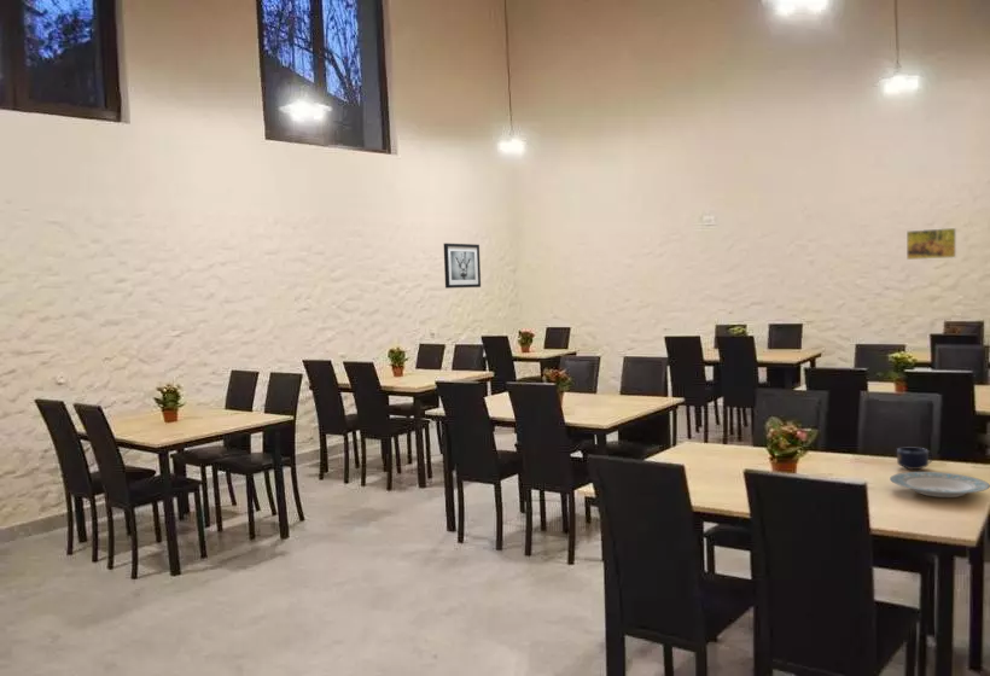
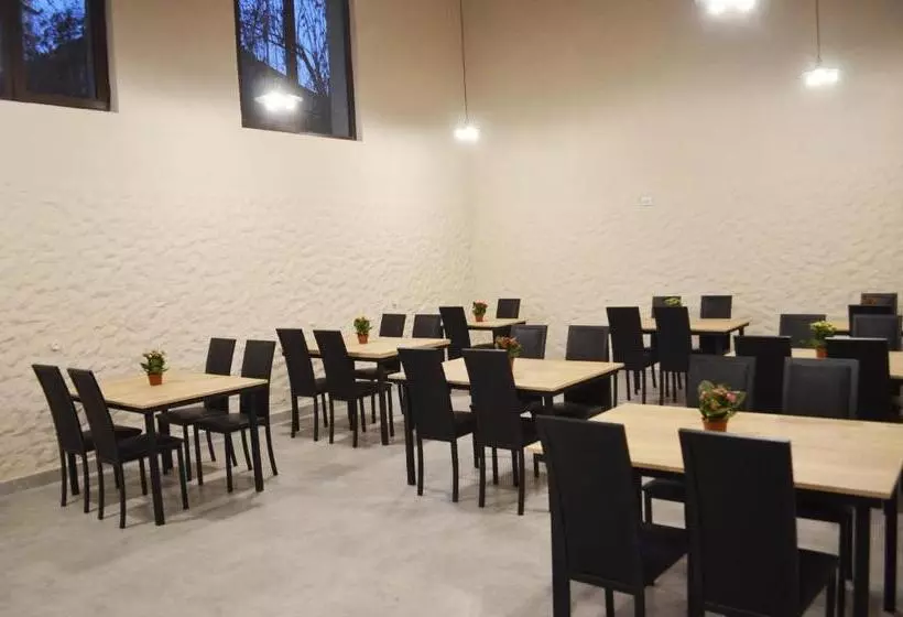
- plate (938, 486)
- wall art (462, 266)
- mug (915, 459)
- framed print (931, 244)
